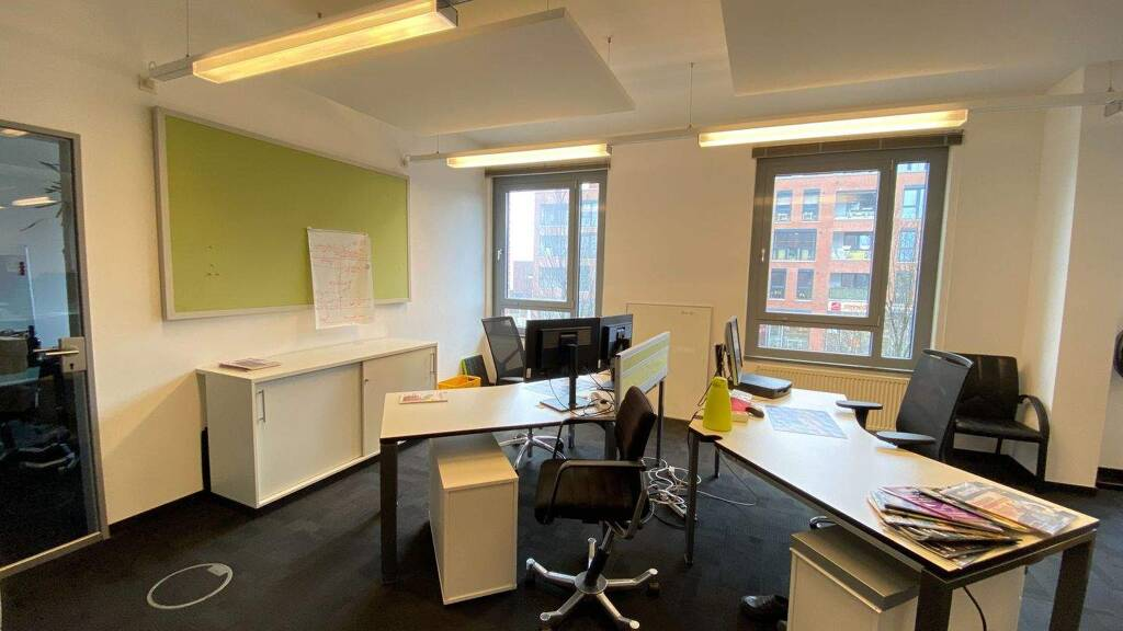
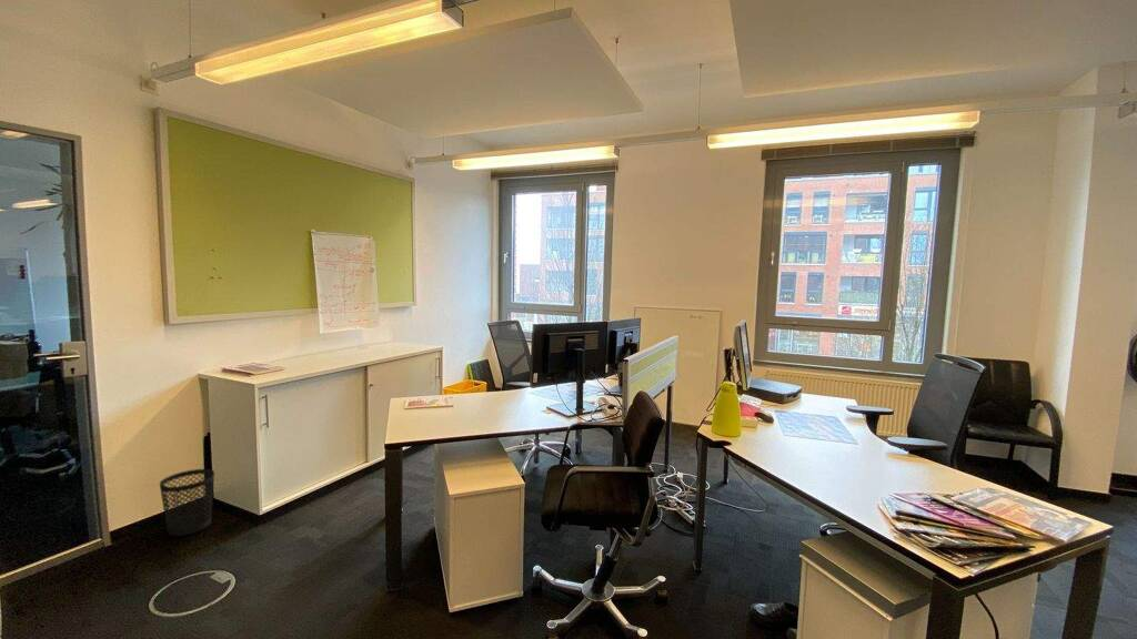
+ wastebasket (189, 501)
